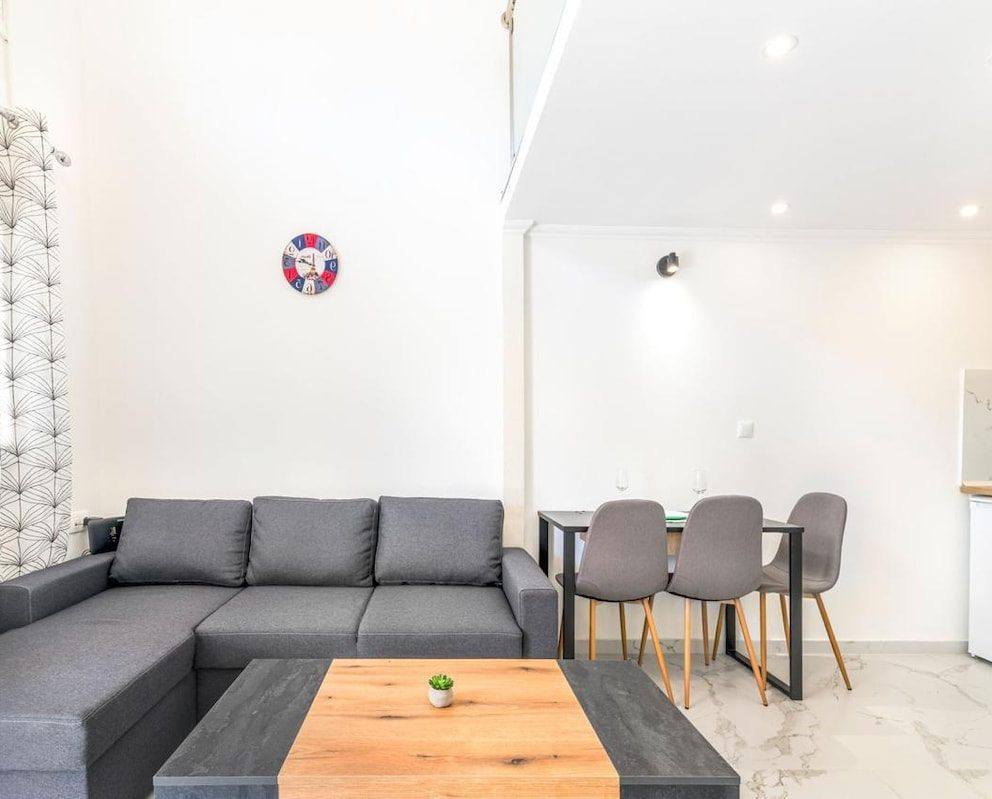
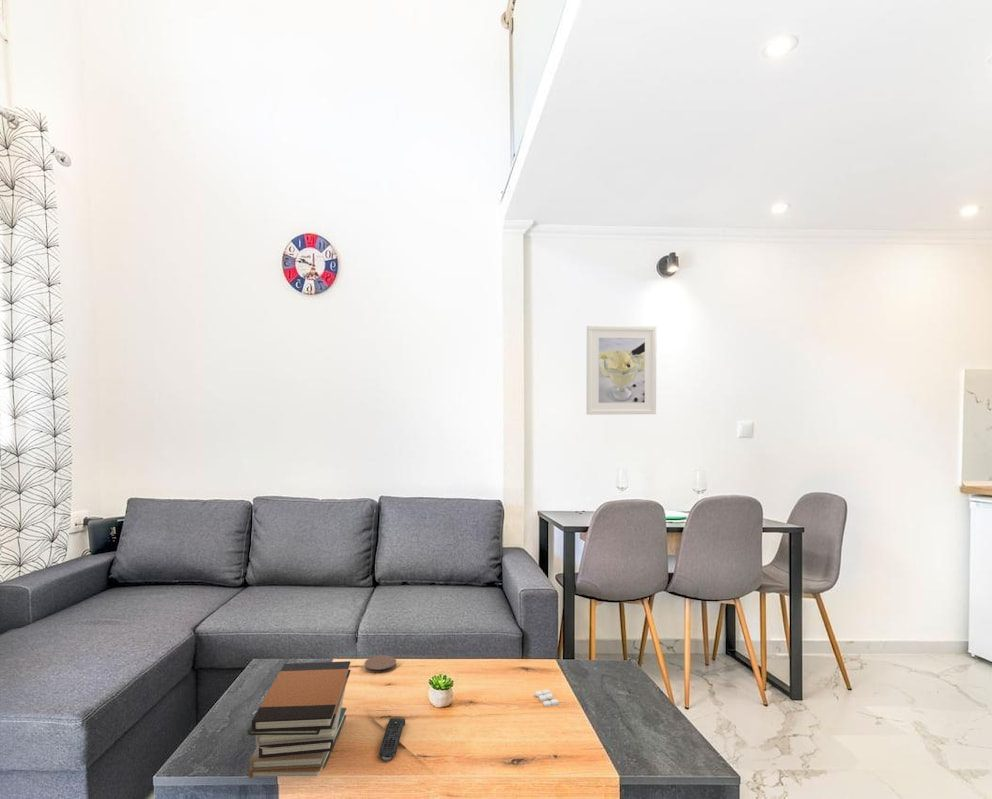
+ book stack (304, 716)
+ candle (551, 697)
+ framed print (621, 370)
+ coaster (380, 664)
+ remote control (392, 737)
